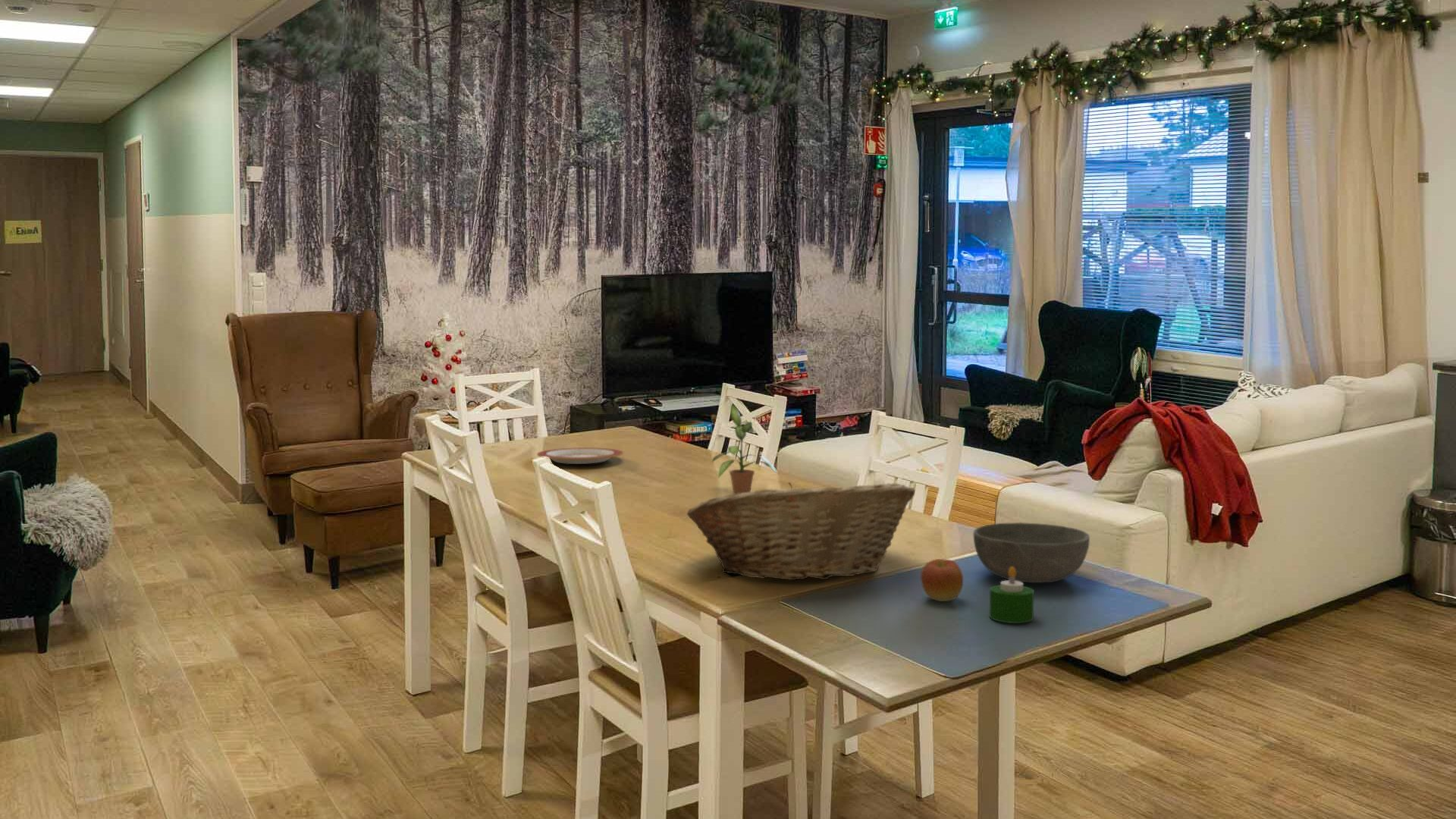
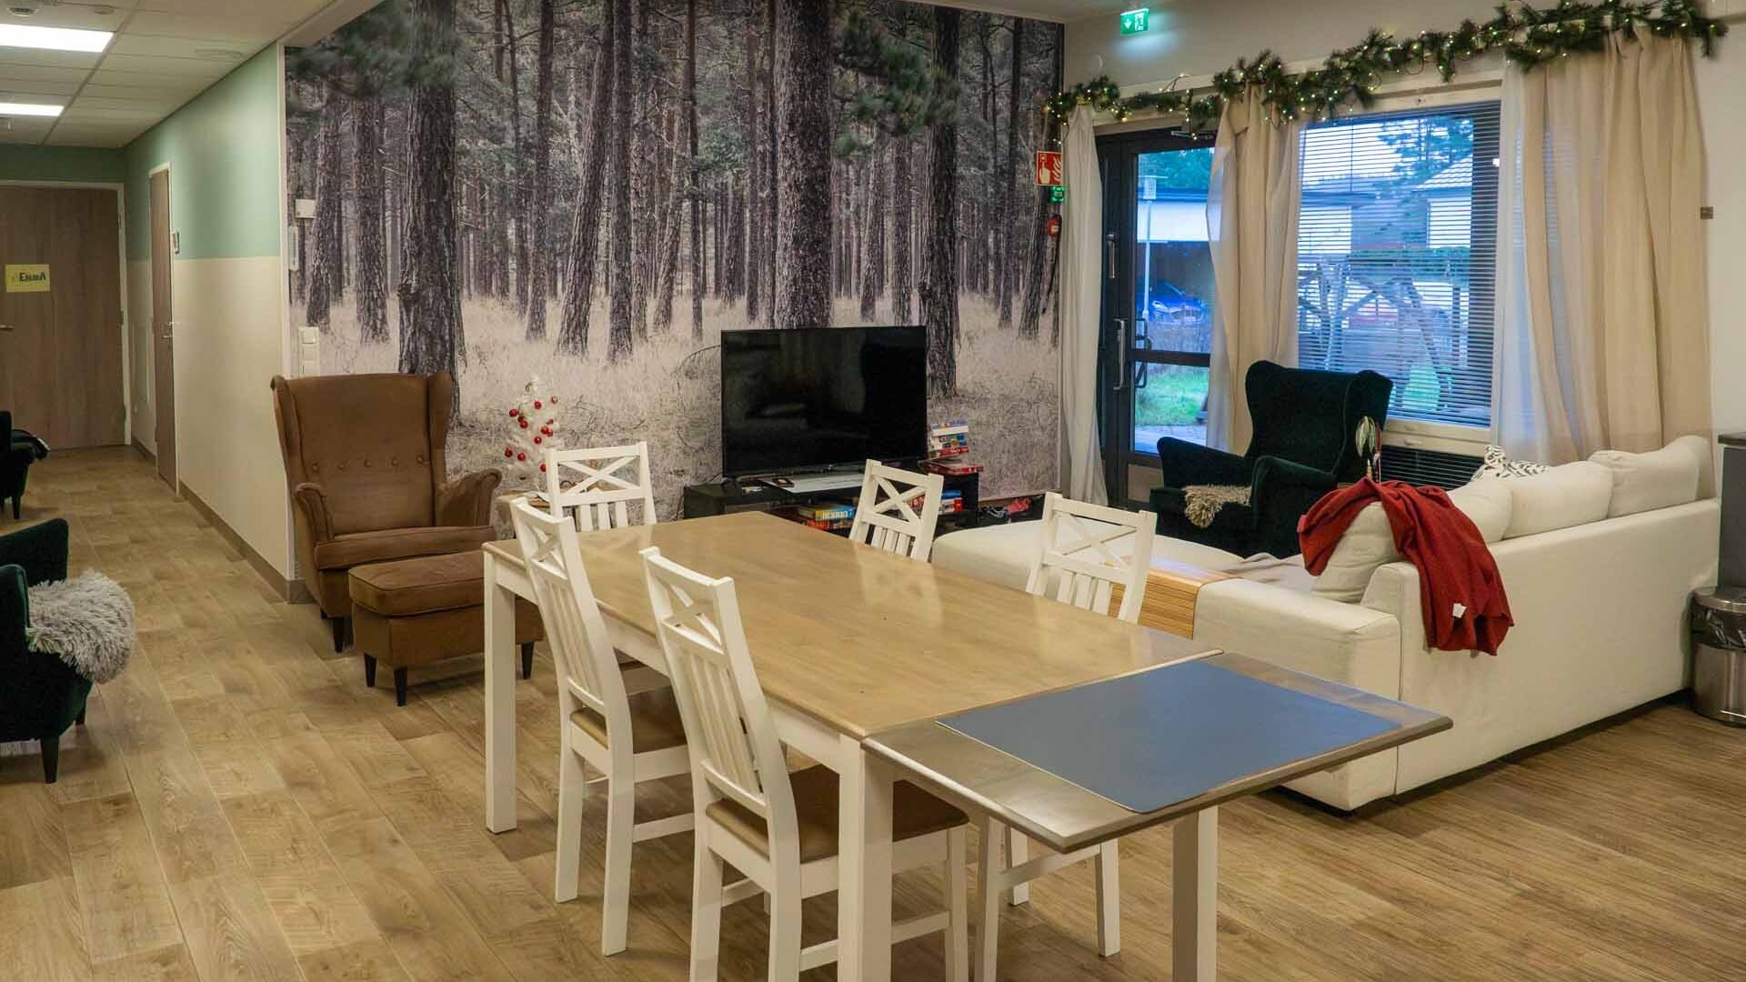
- candle (1012, 592)
- bowl (1031, 554)
- plate (580, 456)
- fruit basket (802, 522)
- potted plant (742, 449)
- apple (941, 580)
